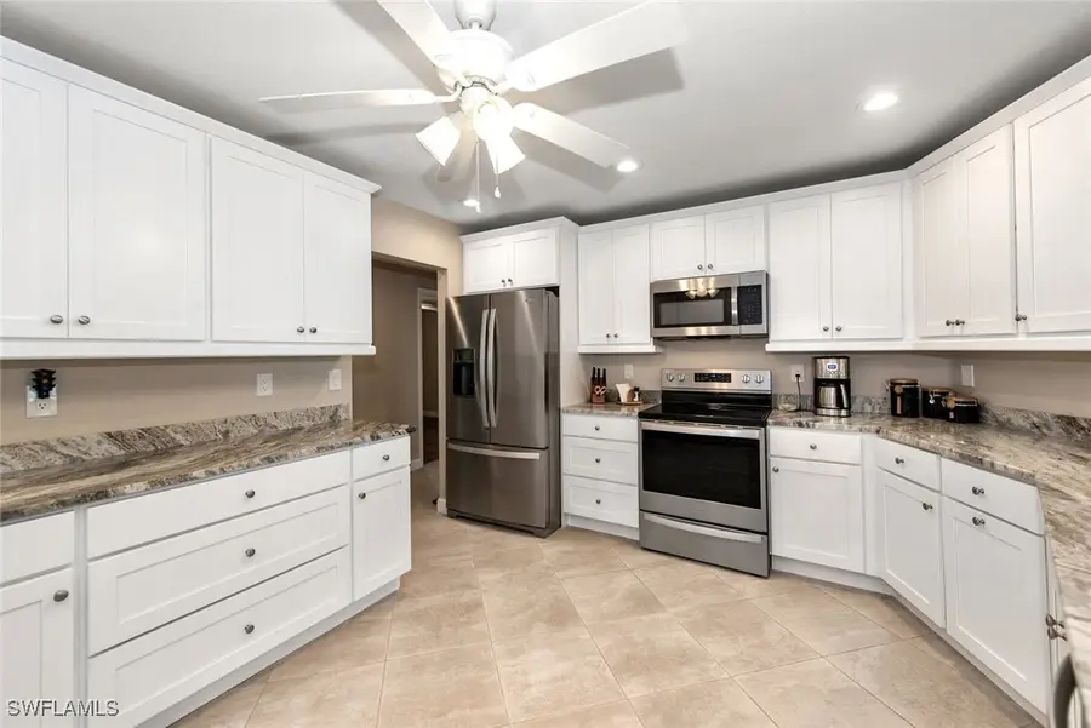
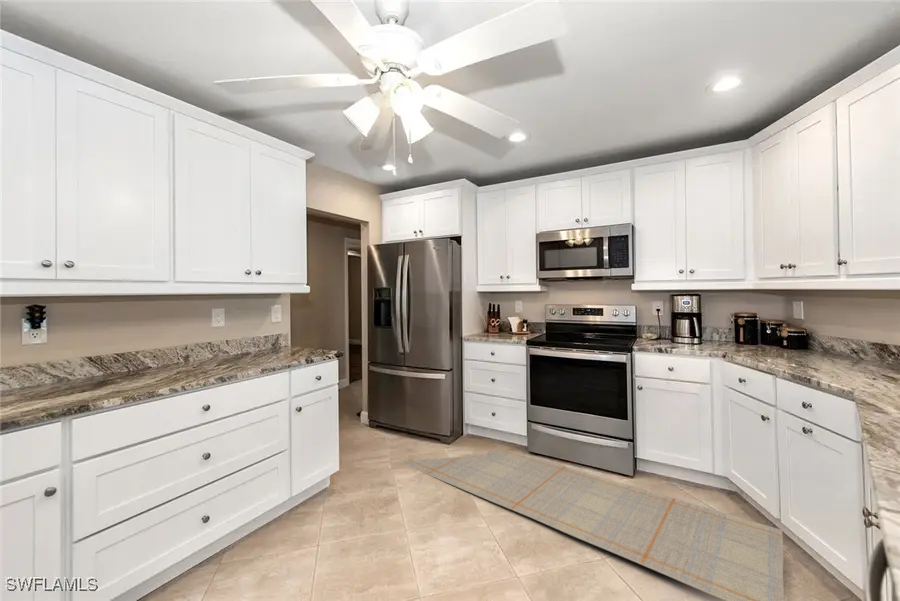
+ rug (541, 485)
